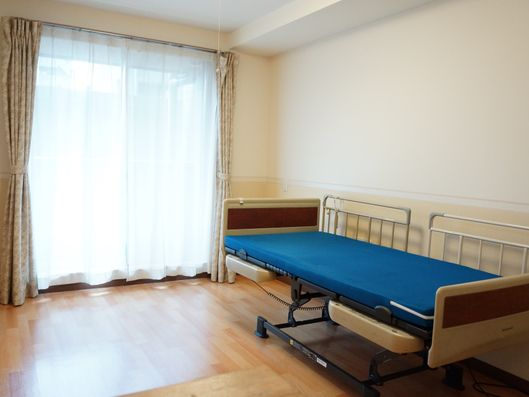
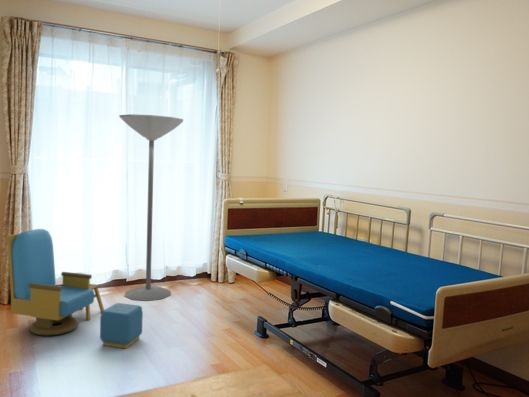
+ floor lamp (150, 207)
+ armchair (72, 282)
